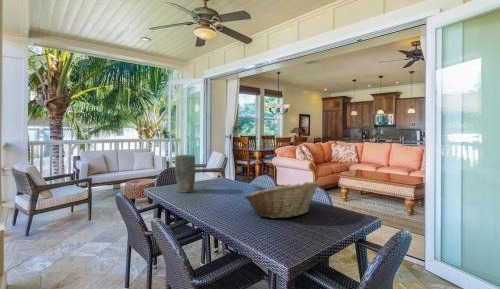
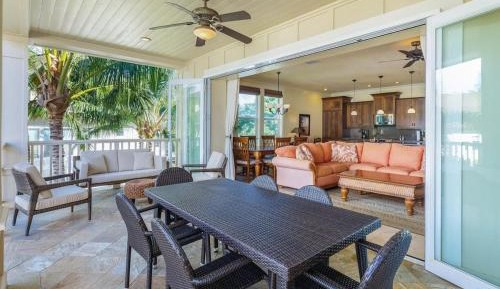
- fruit basket (283, 196)
- vase (185, 173)
